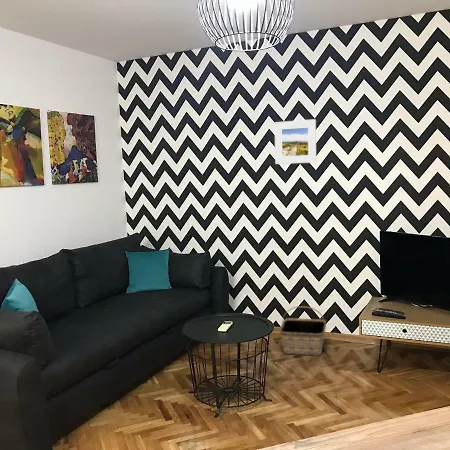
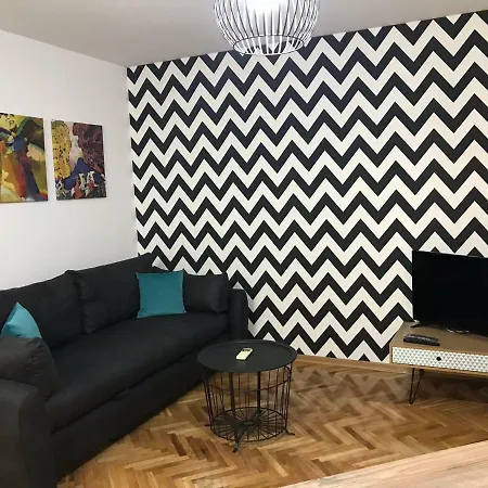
- basket (303, 327)
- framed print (295, 142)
